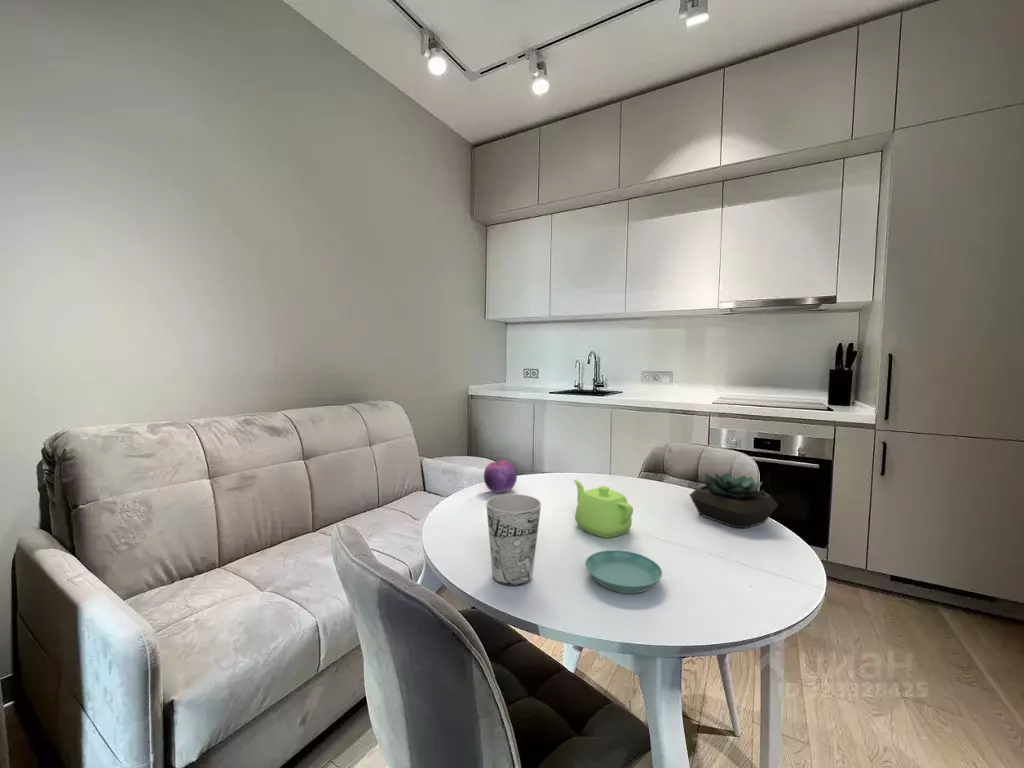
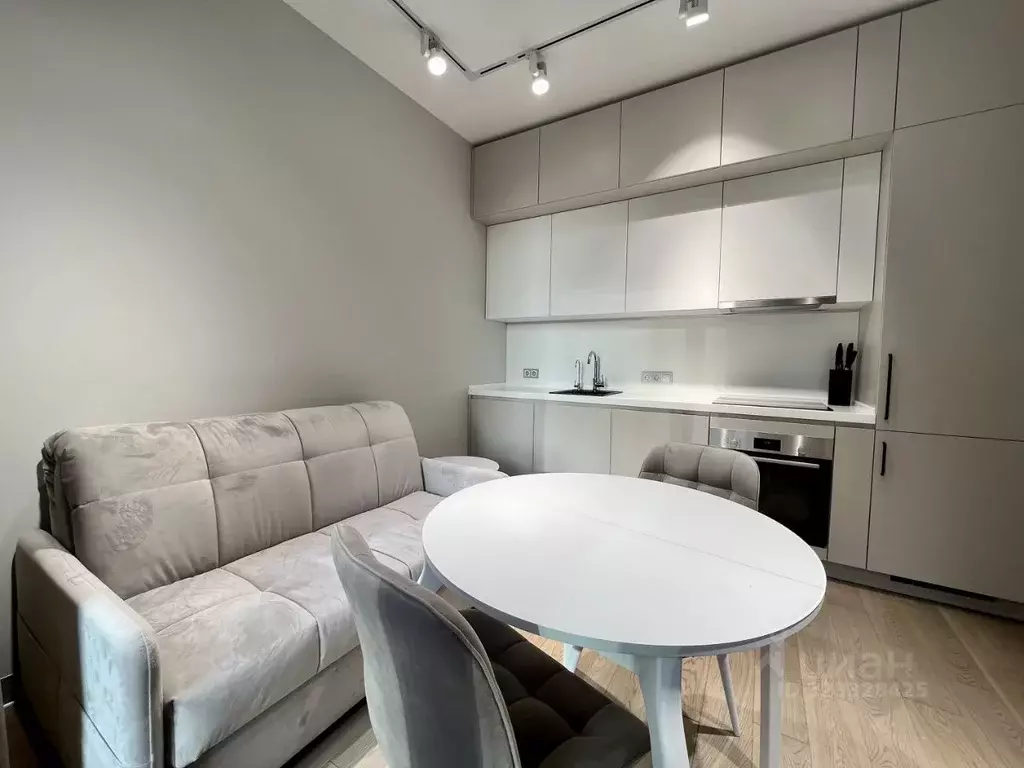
- teapot (601, 506)
- saucer (622, 572)
- fruit (500, 476)
- succulent plant (732, 497)
- cup (513, 539)
